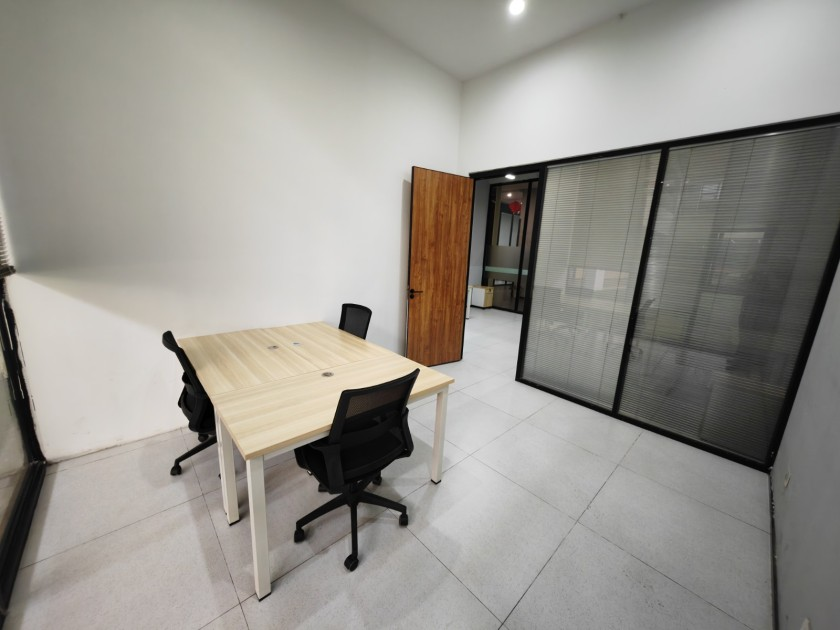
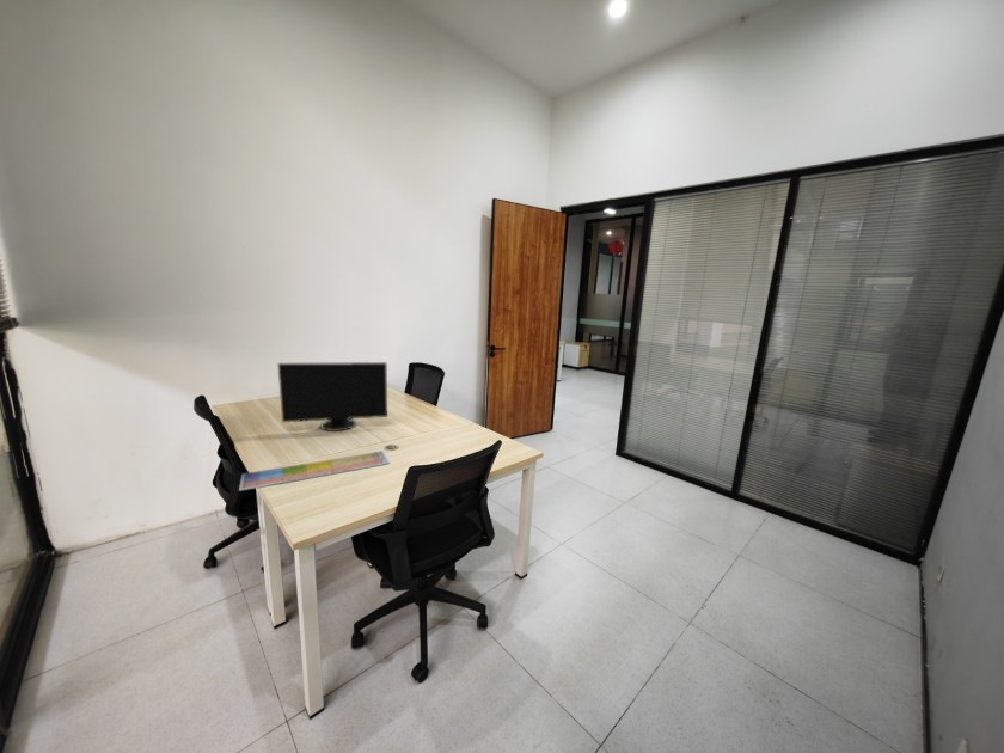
+ keyboard (319, 467)
+ computer monitor (337, 393)
